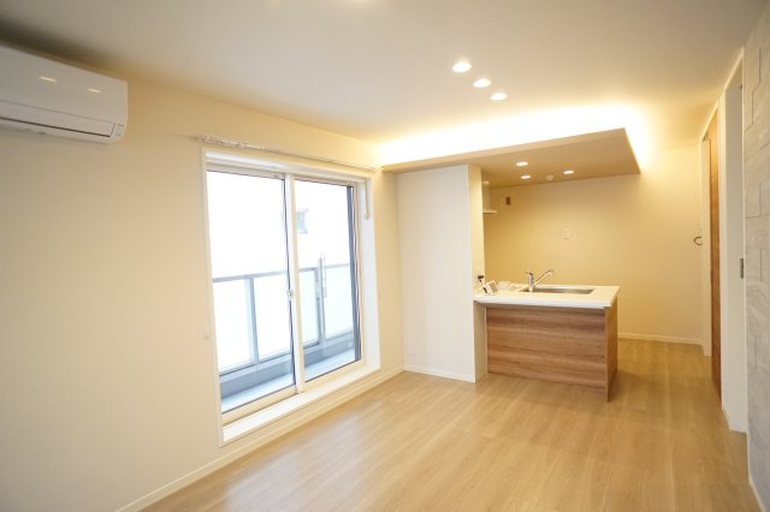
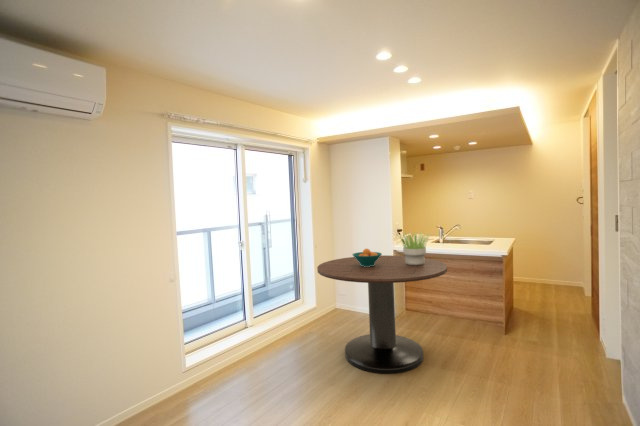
+ dining table (381, 310)
+ fruit bowl (367, 256)
+ potted plant (414, 248)
